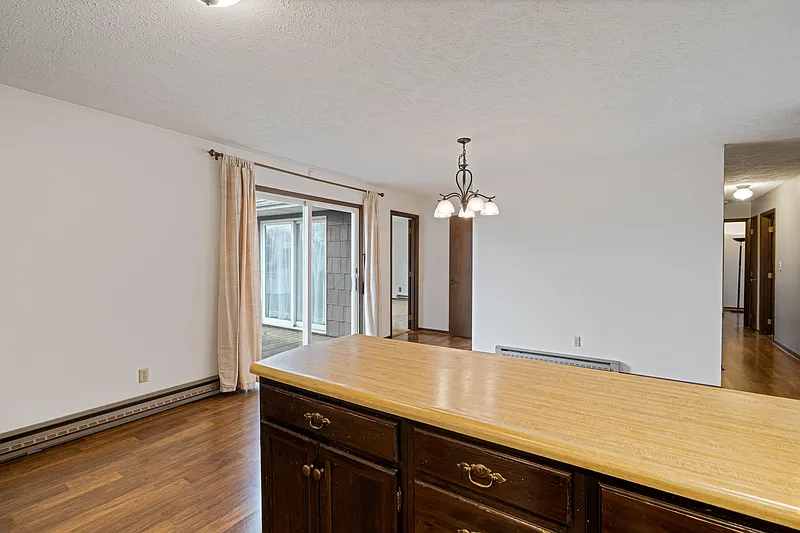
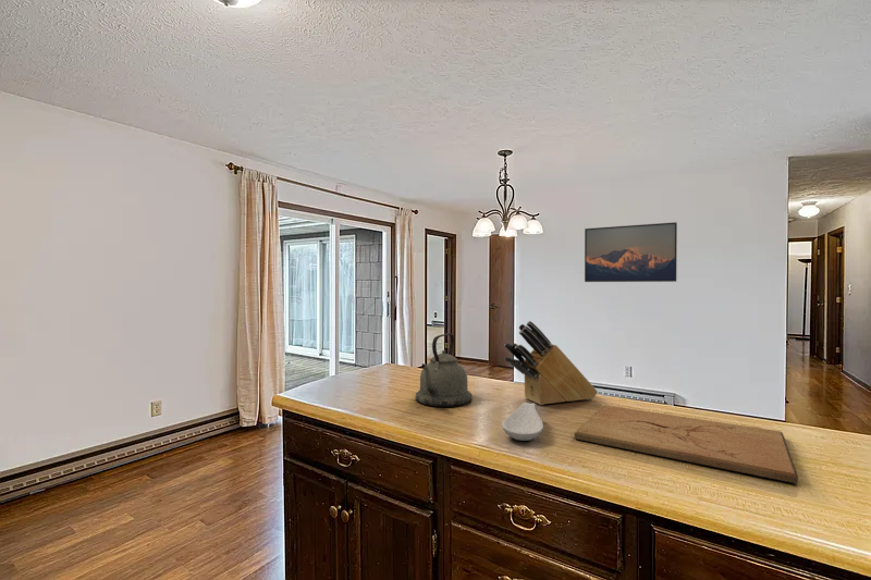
+ cutting board (678, 434)
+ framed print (628, 254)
+ kettle (443, 367)
+ spoon rest (525, 419)
+ knife block (550, 359)
